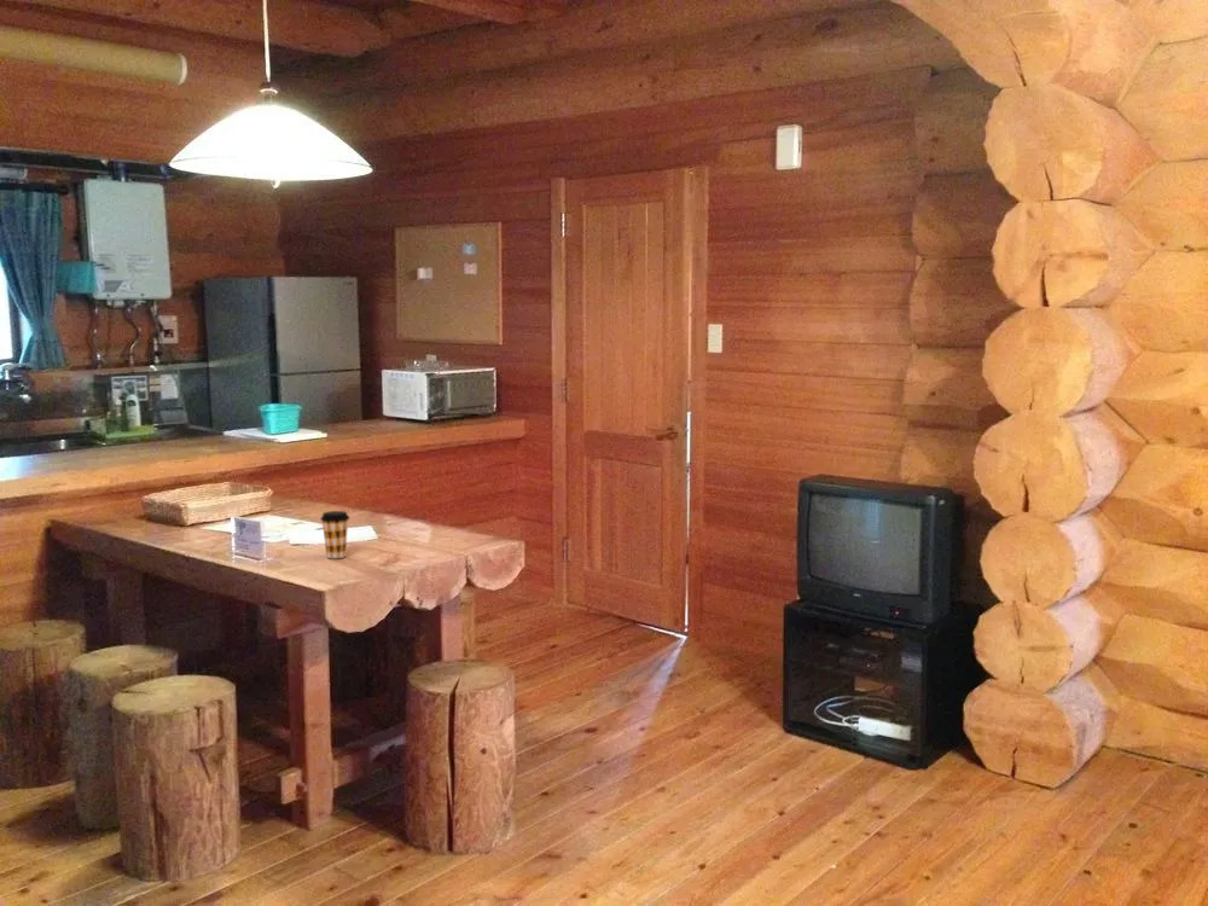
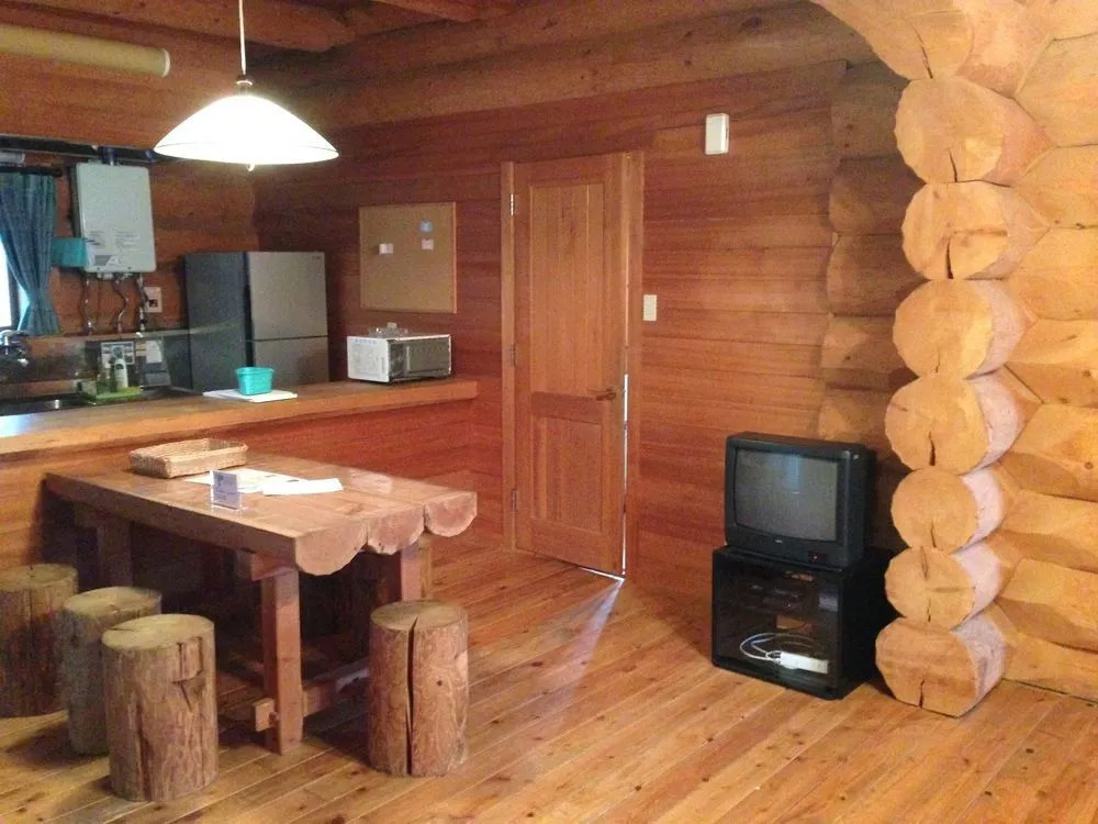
- coffee cup (335, 534)
